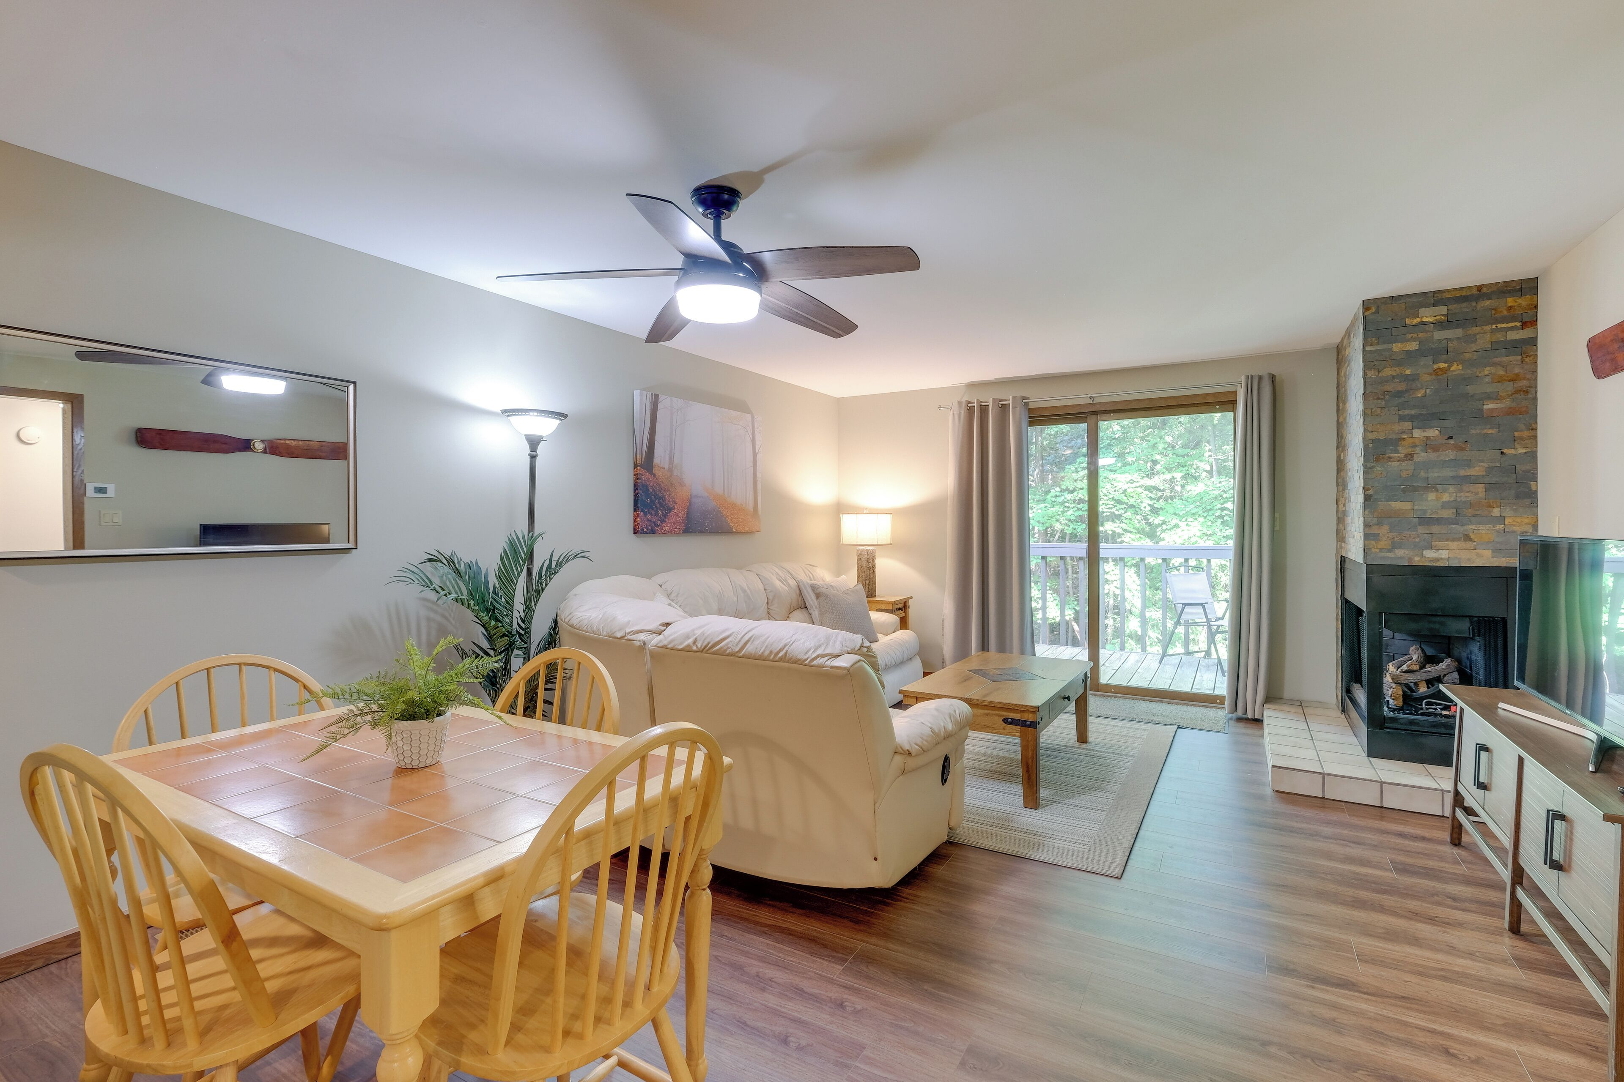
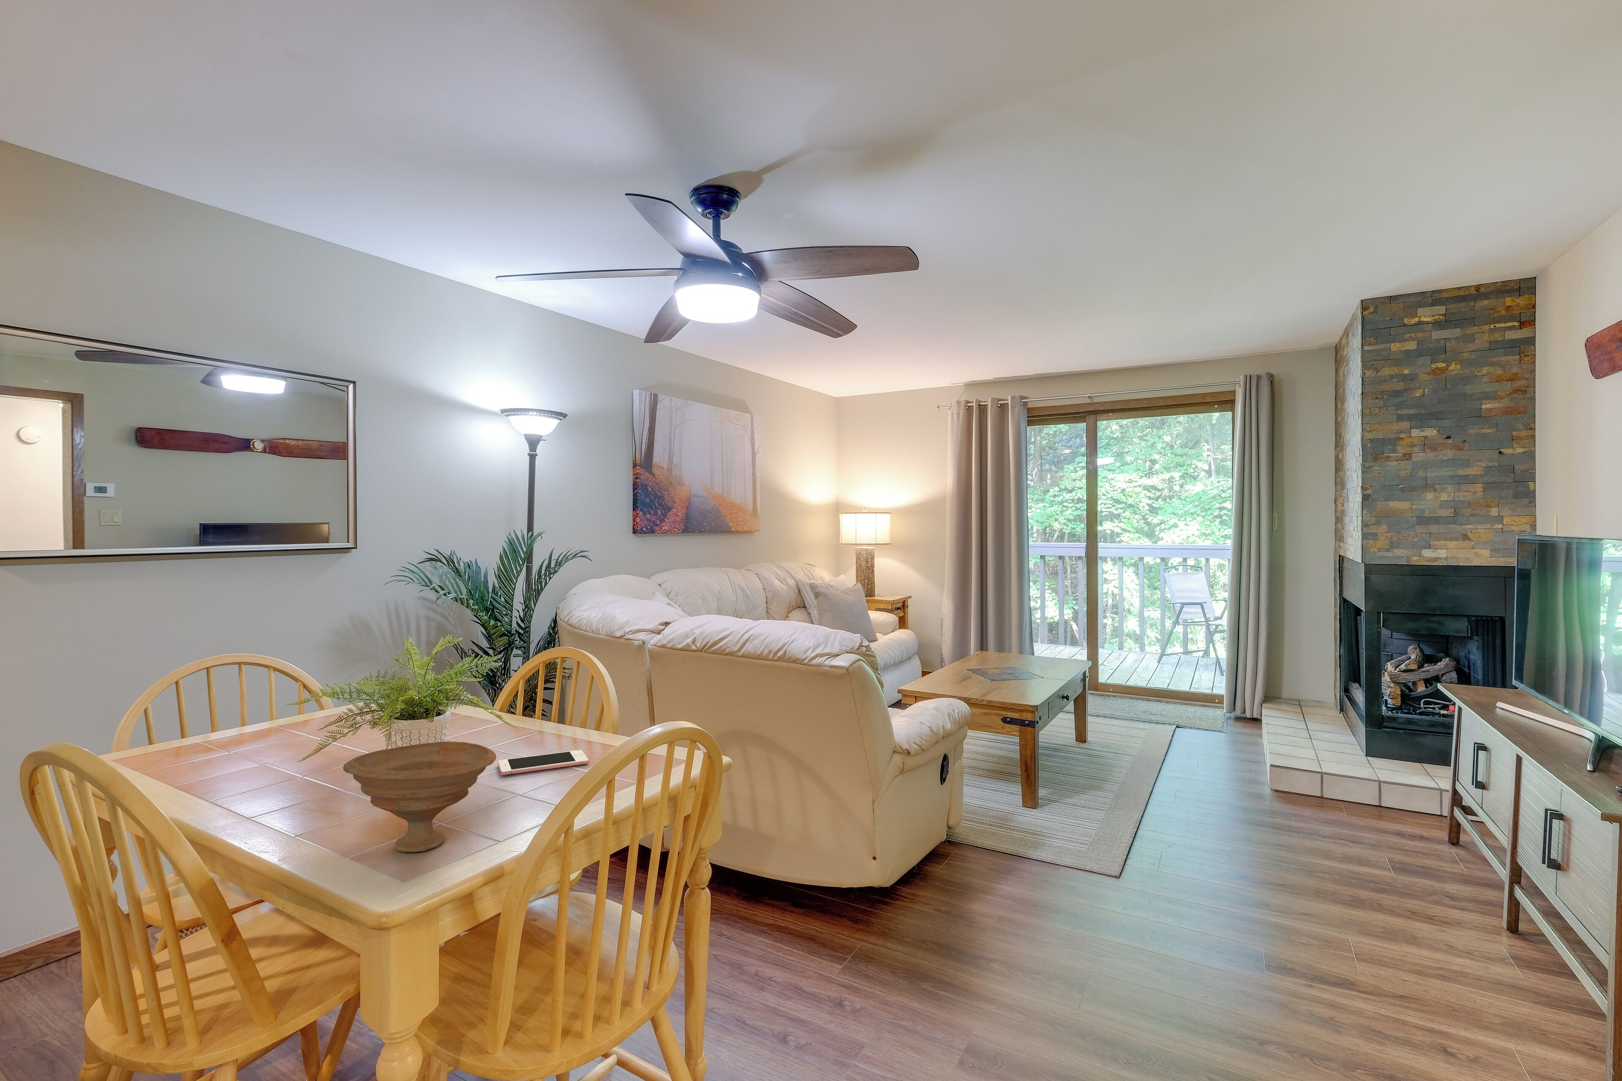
+ bowl (422, 796)
+ cell phone (543, 761)
